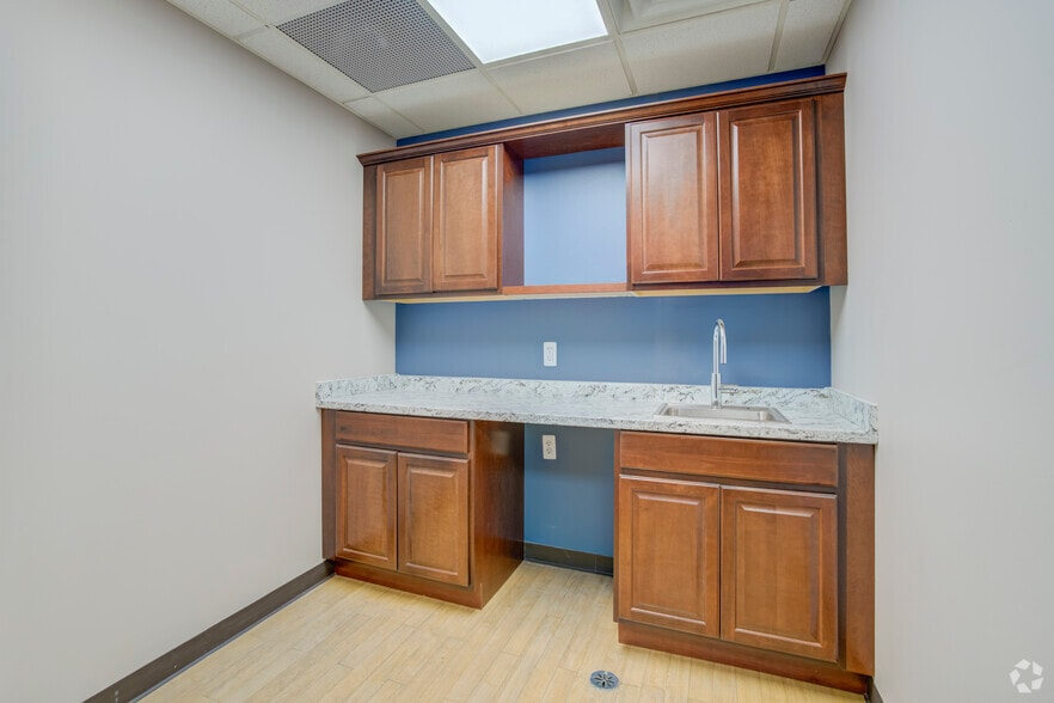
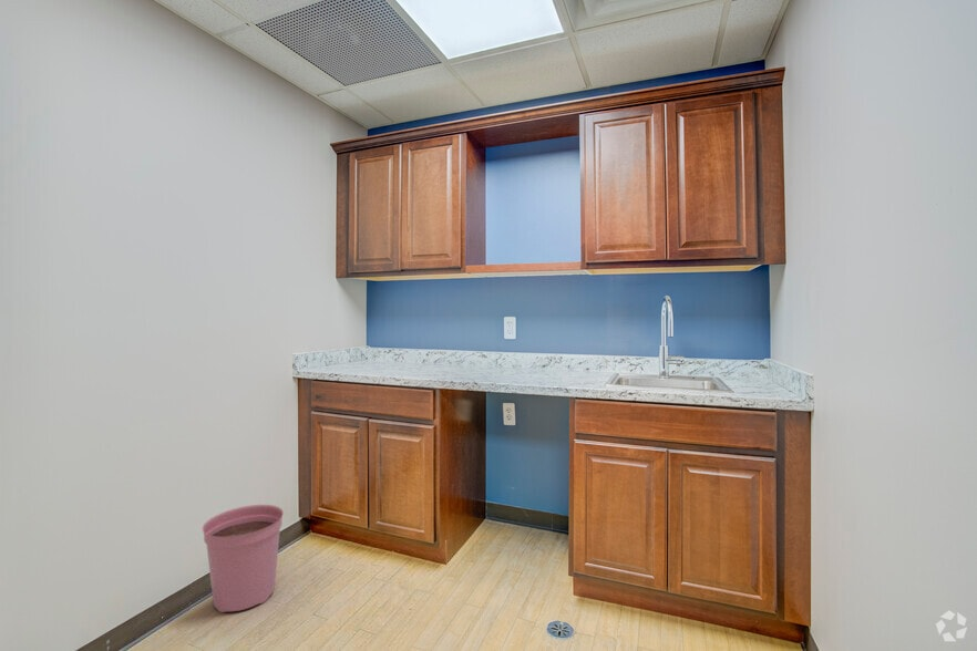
+ plant pot (244, 557)
